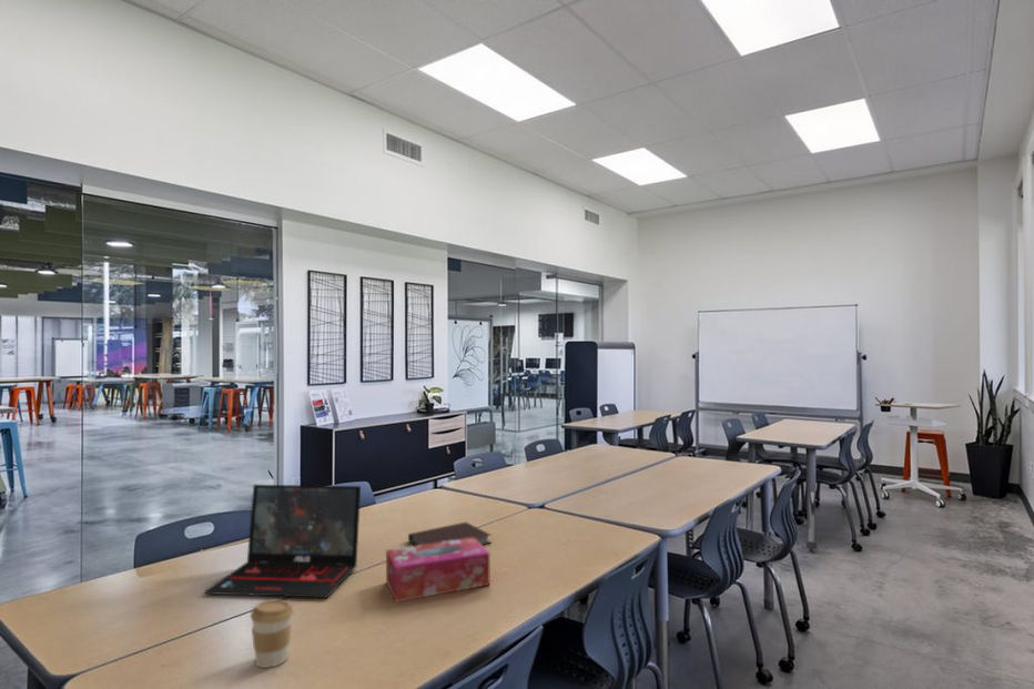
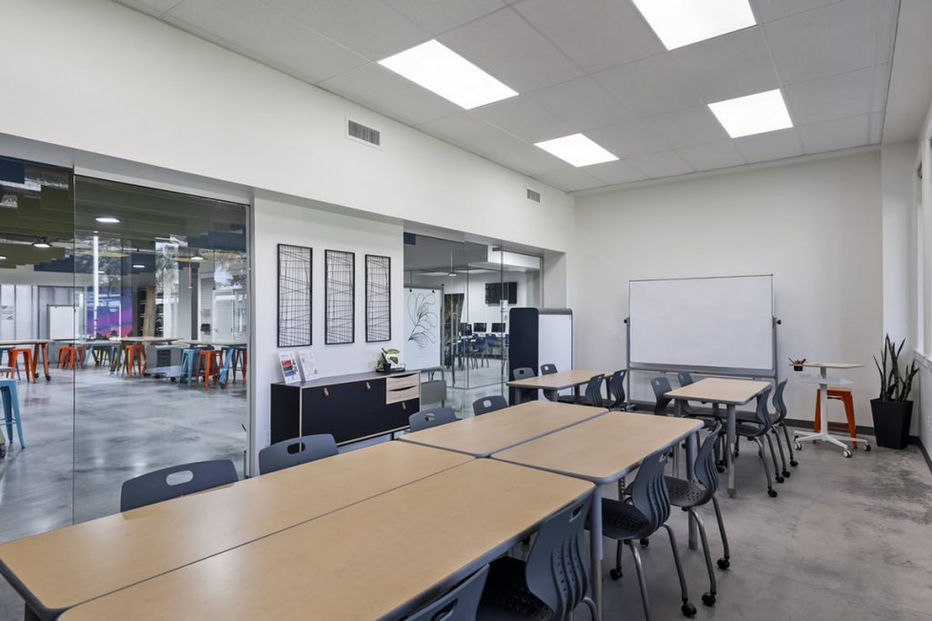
- coffee cup (272, 631)
- tissue box (437, 567)
- laptop (287, 537)
- notebook (449, 537)
